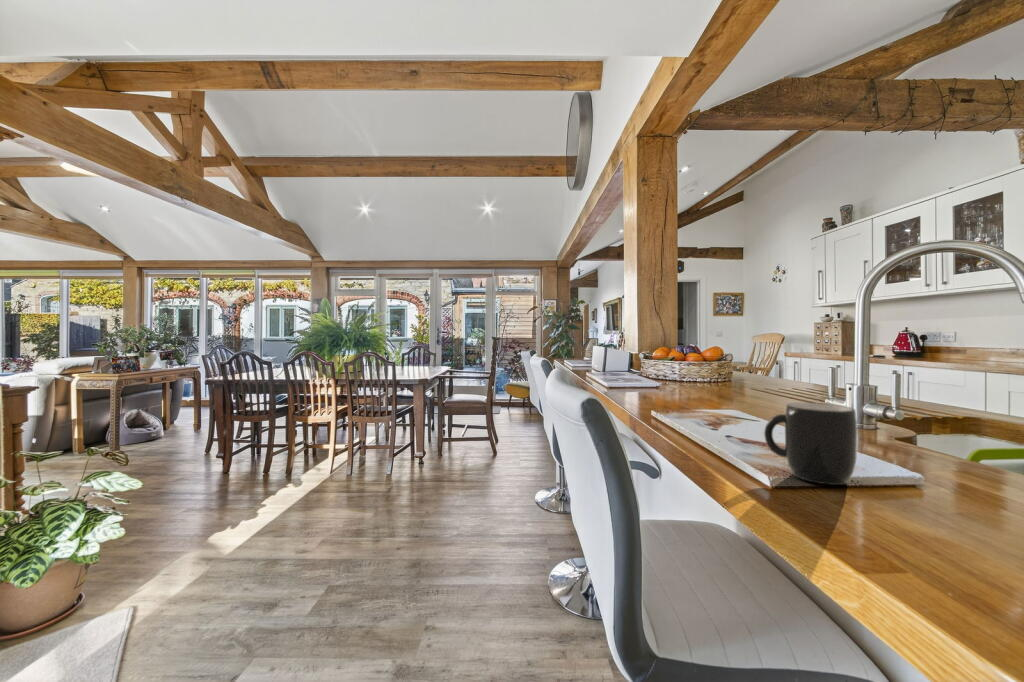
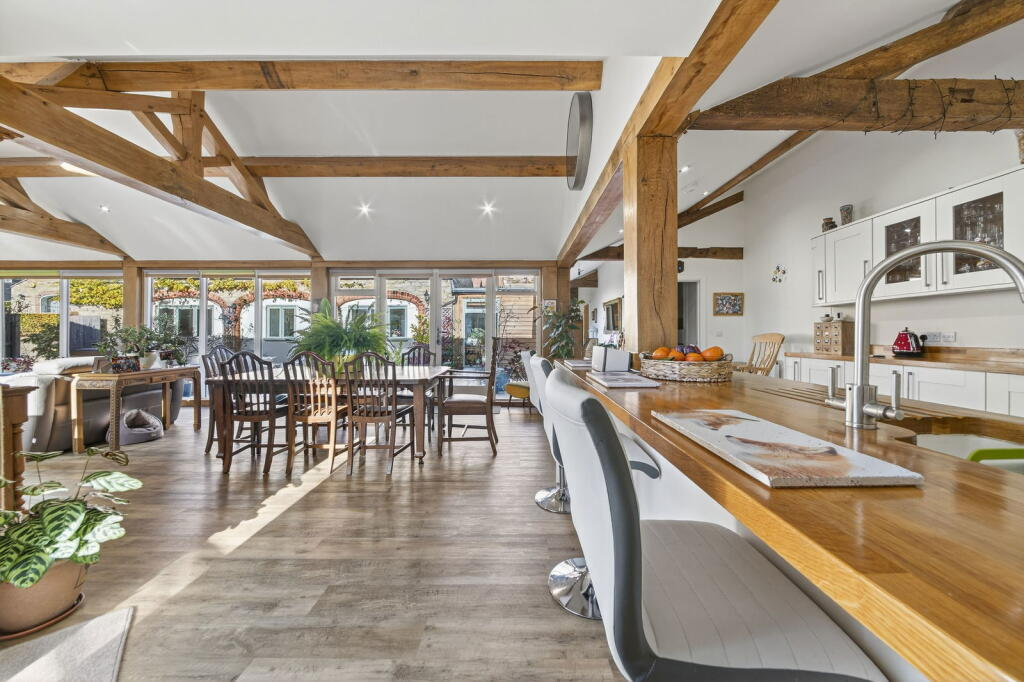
- mug (807, 440)
